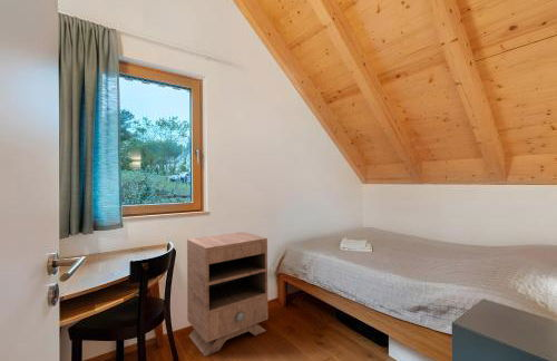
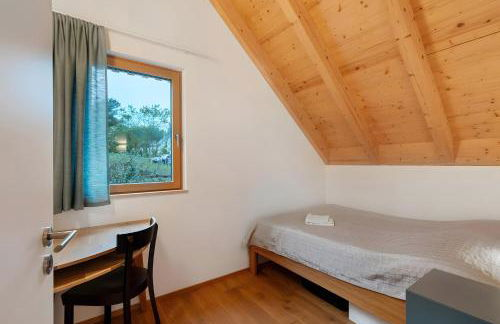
- nightstand (227, 286)
